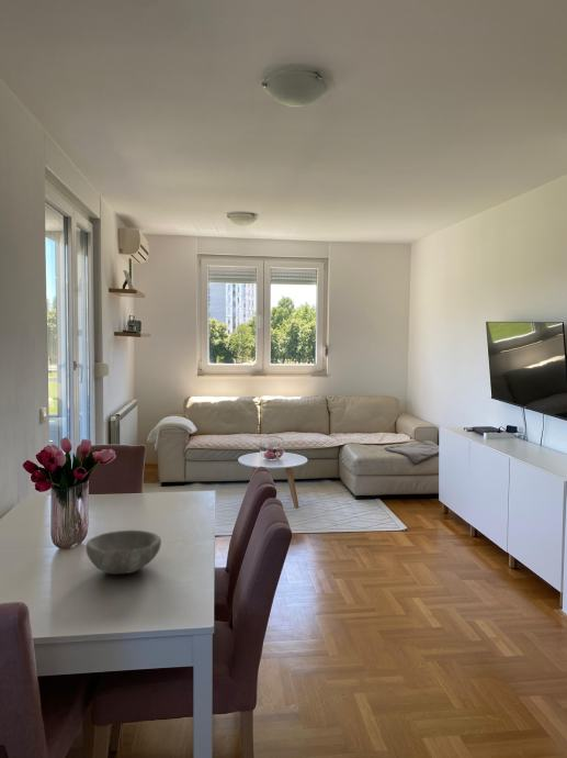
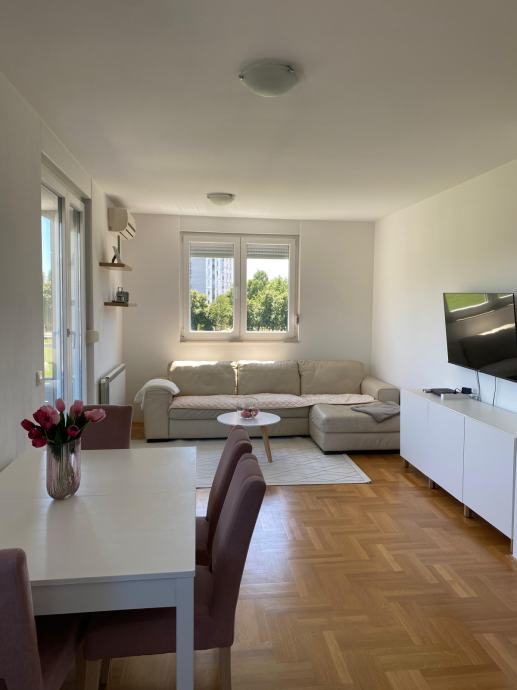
- bowl (124, 554)
